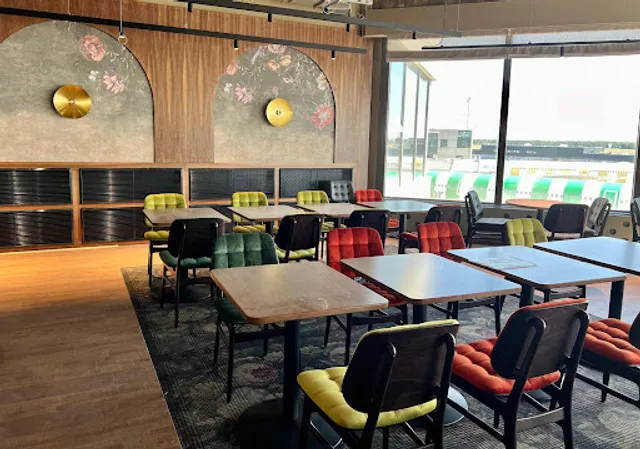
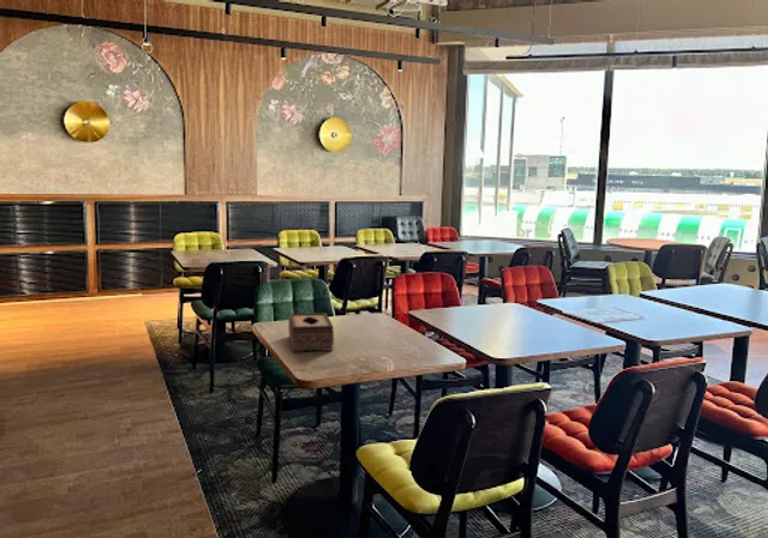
+ tissue box (310, 331)
